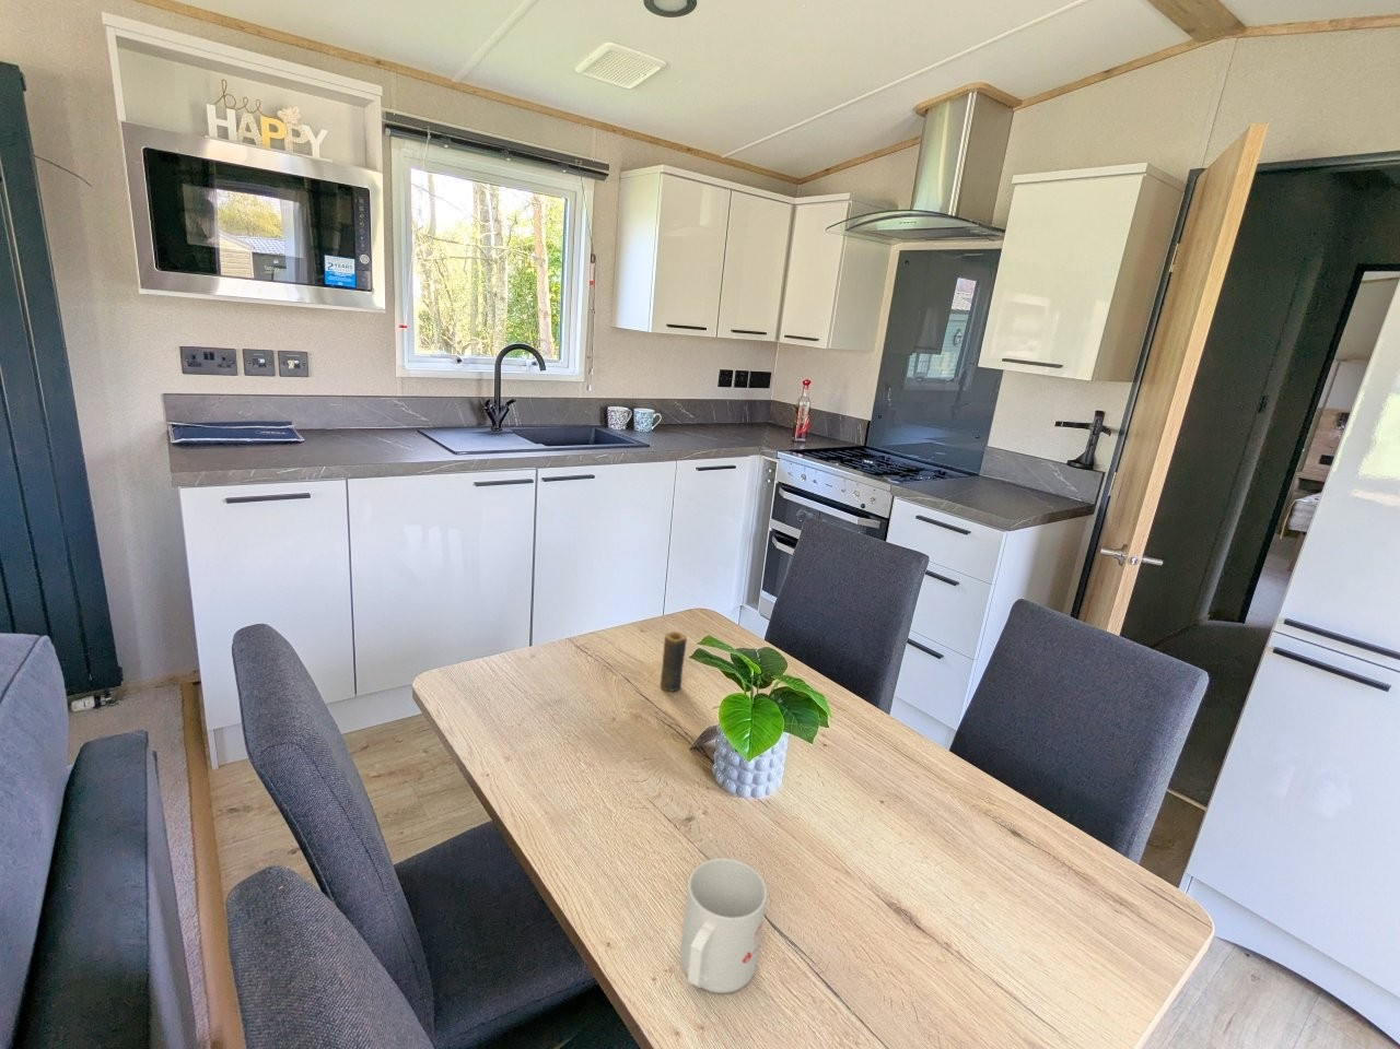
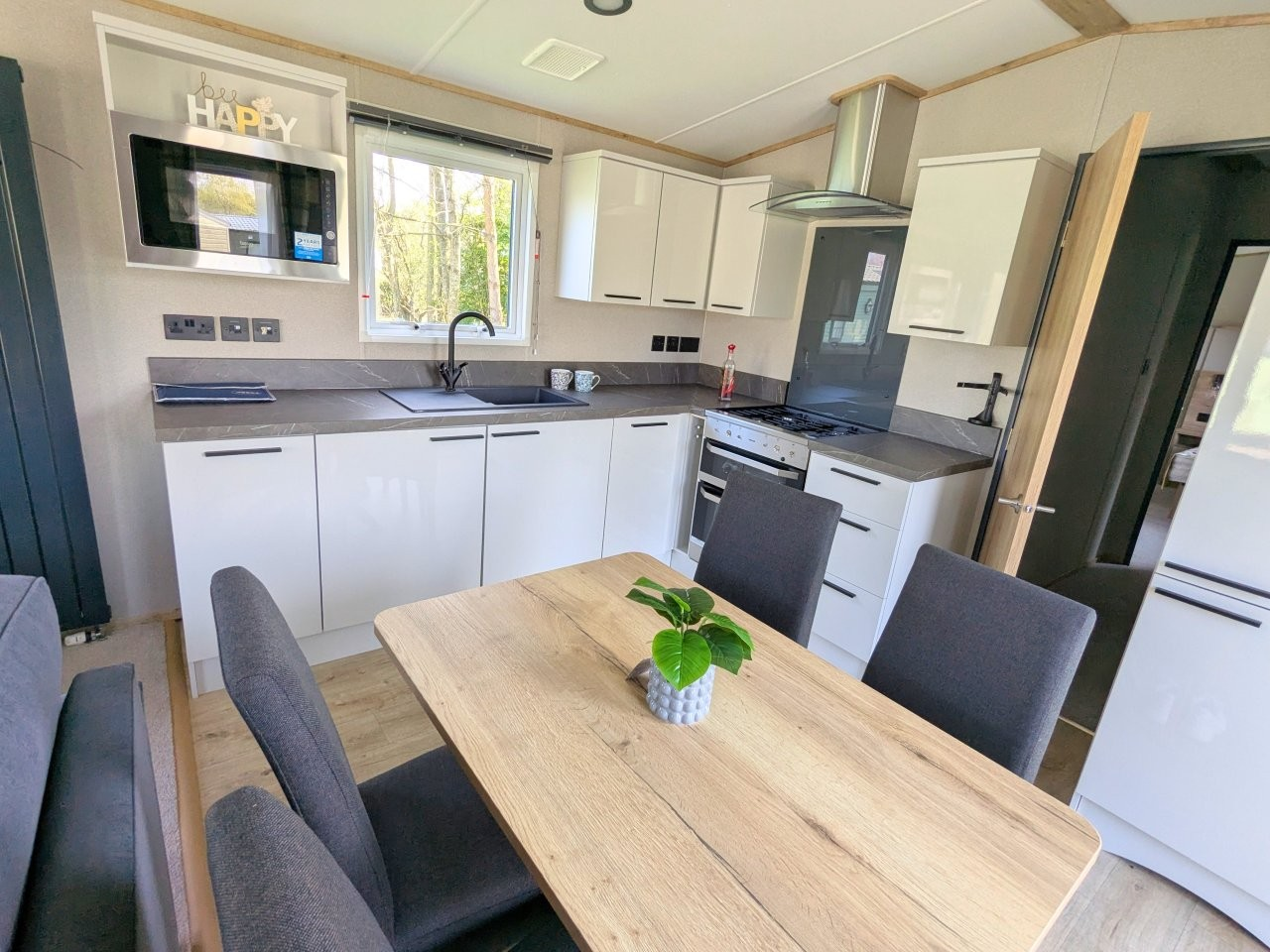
- candle (672, 661)
- mug (717, 937)
